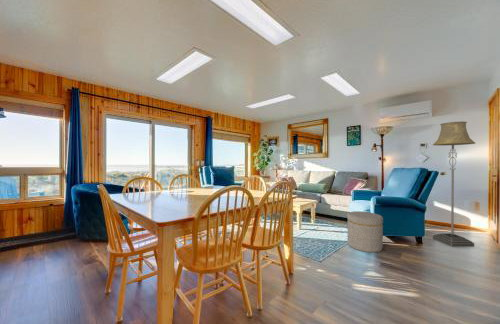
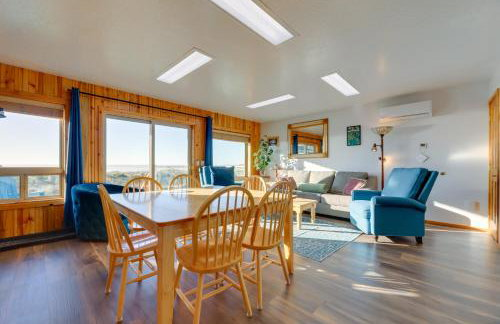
- floor lamp (452, 182)
- ottoman (364, 230)
